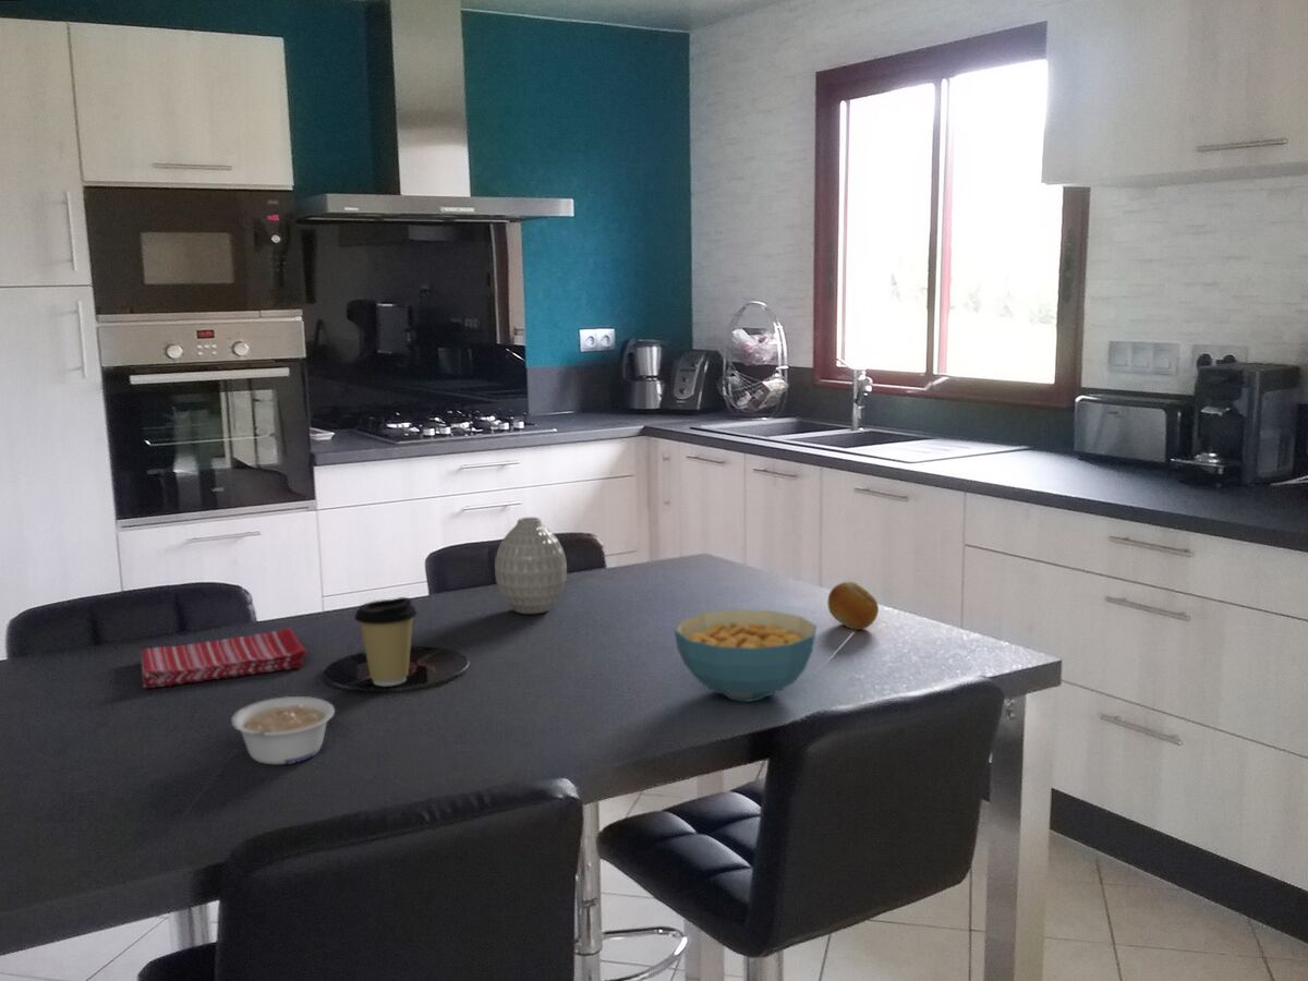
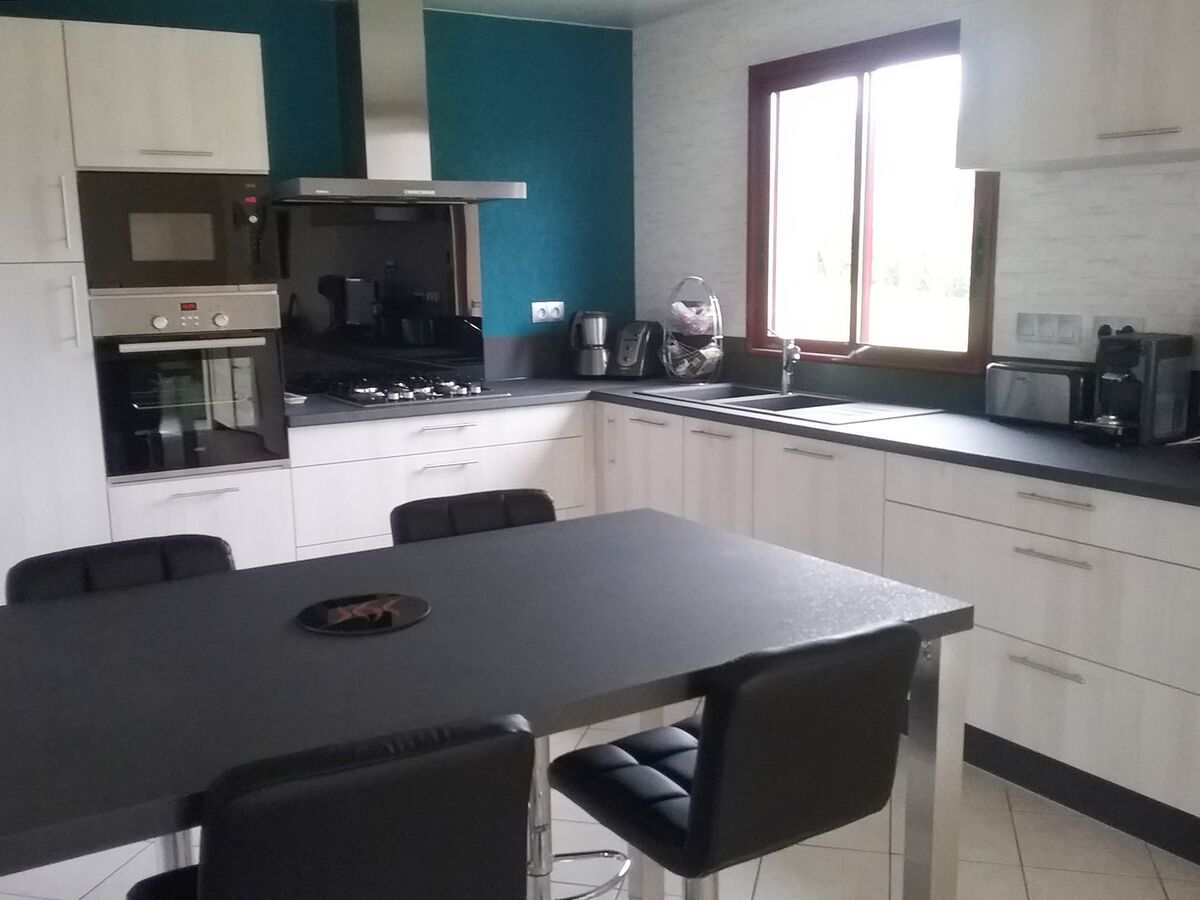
- coffee cup (387, 641)
- cereal bowl (746, 661)
- dish towel (222, 654)
- vase (530, 565)
- fruit (852, 605)
- legume (284, 730)
